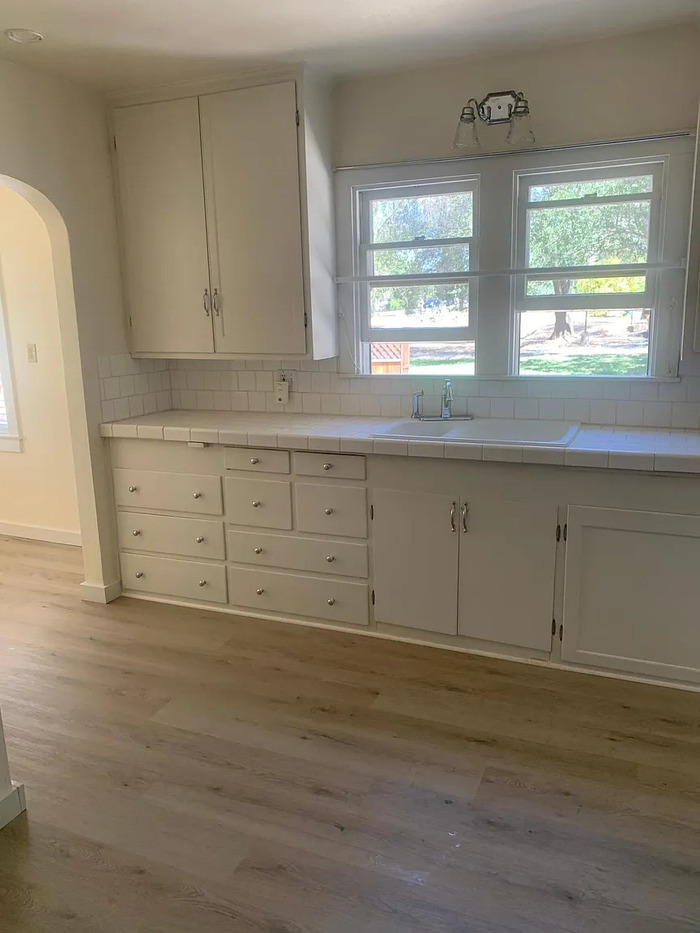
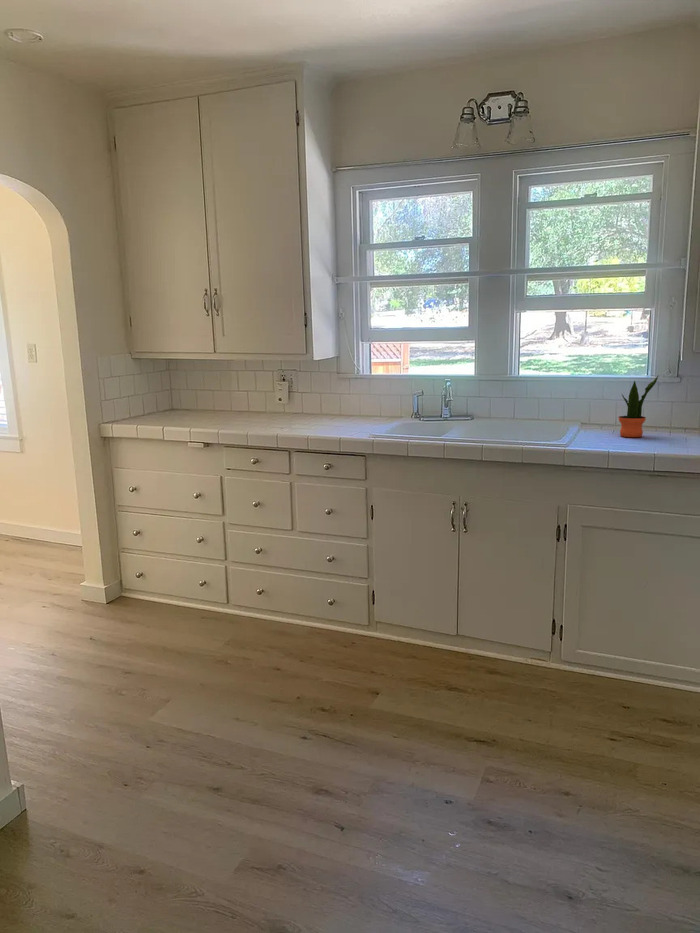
+ potted plant (638, 405)
